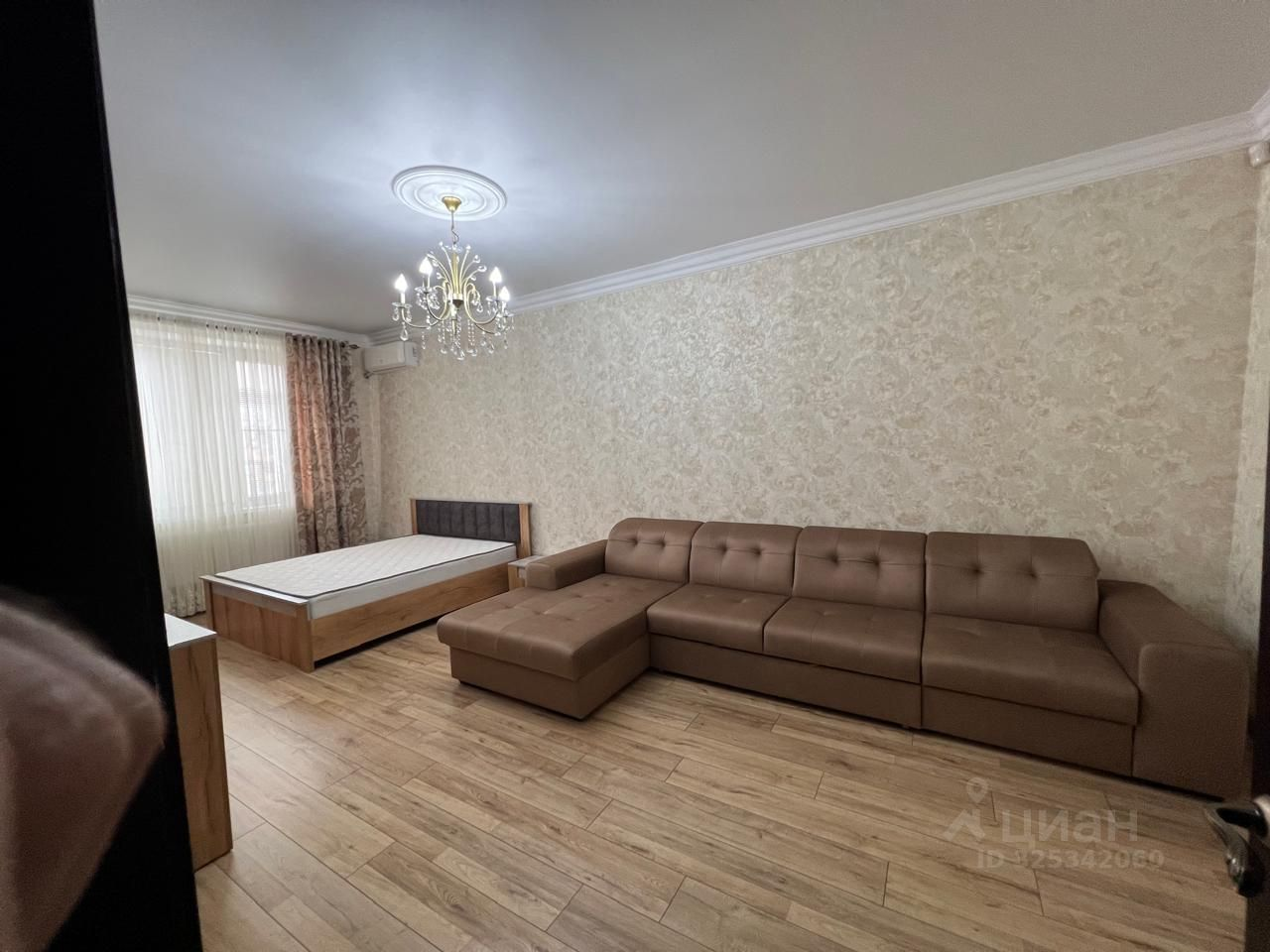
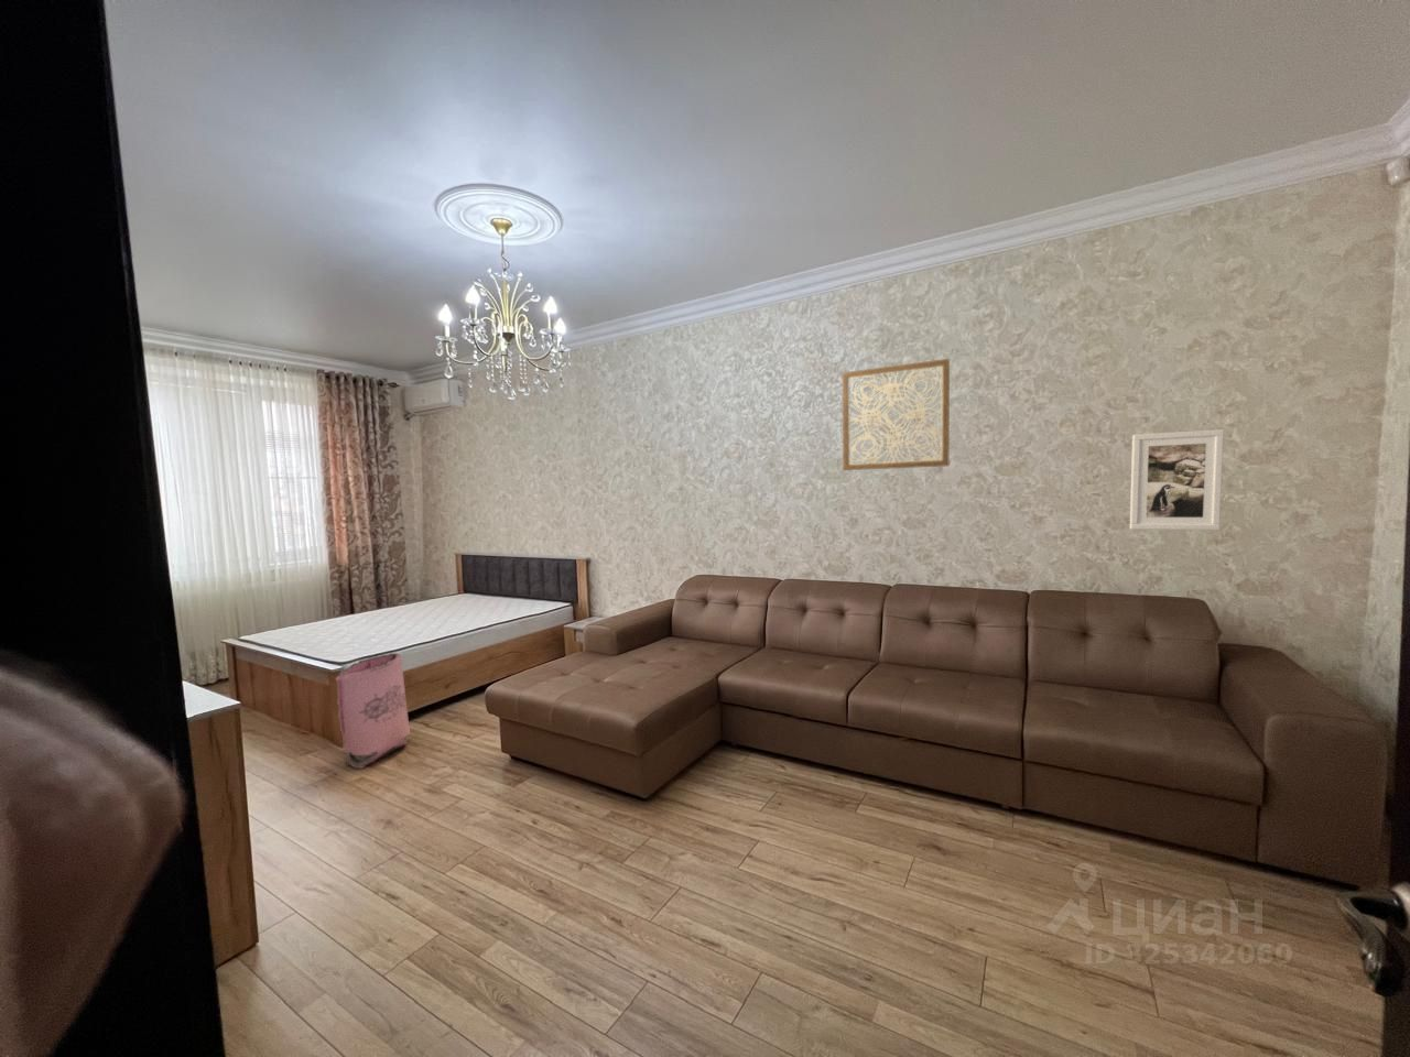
+ wall art (890, 420)
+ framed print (1175, 481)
+ bag (374, 708)
